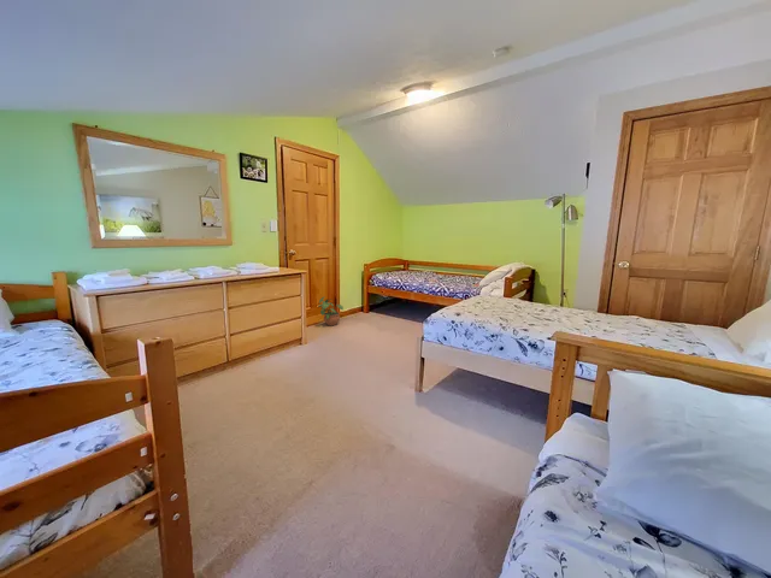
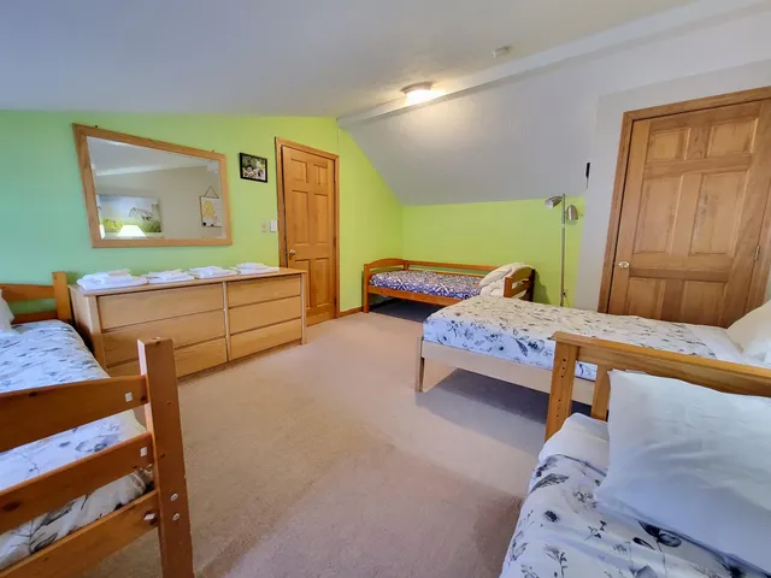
- potted plant (328, 311)
